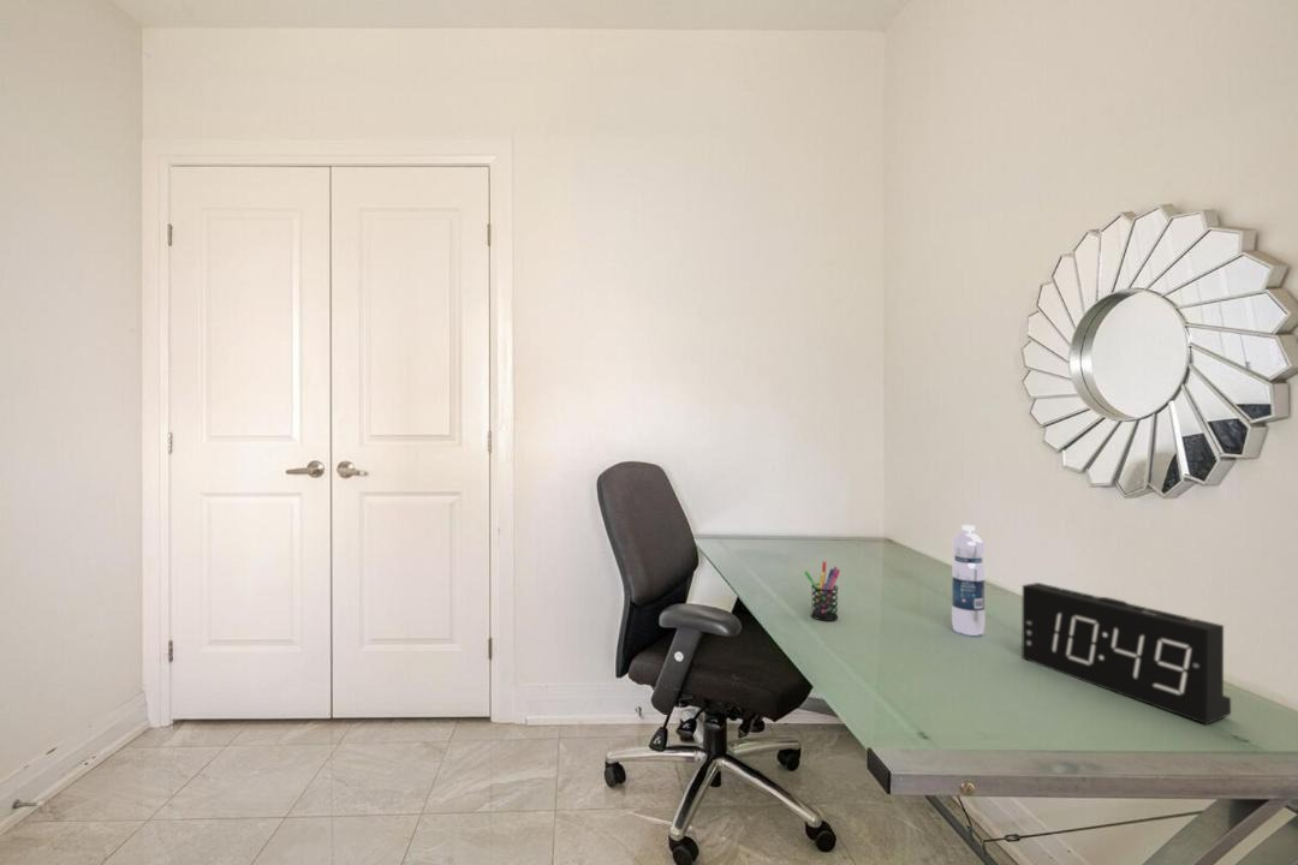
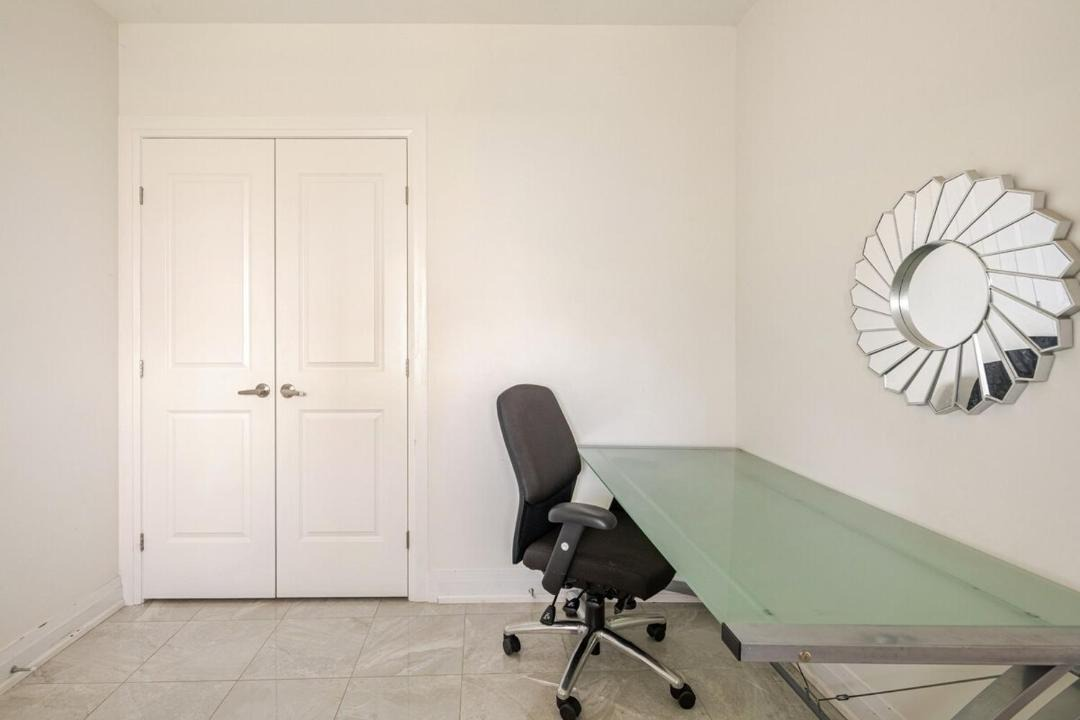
- pen holder (821, 590)
- water bottle (967, 578)
- alarm clock (1114, 640)
